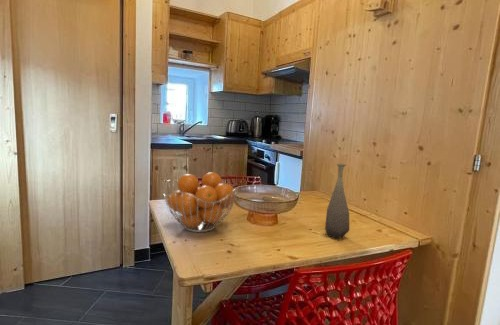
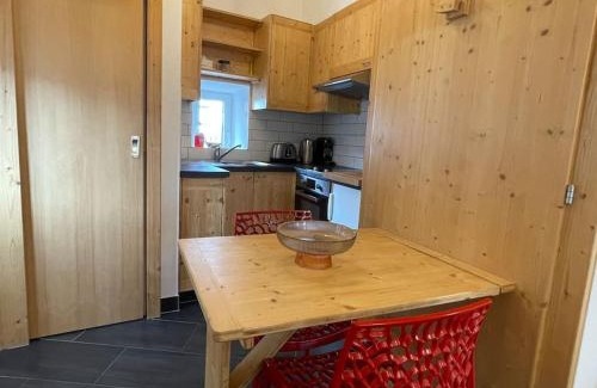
- fruit basket (200, 200)
- bottle (338, 200)
